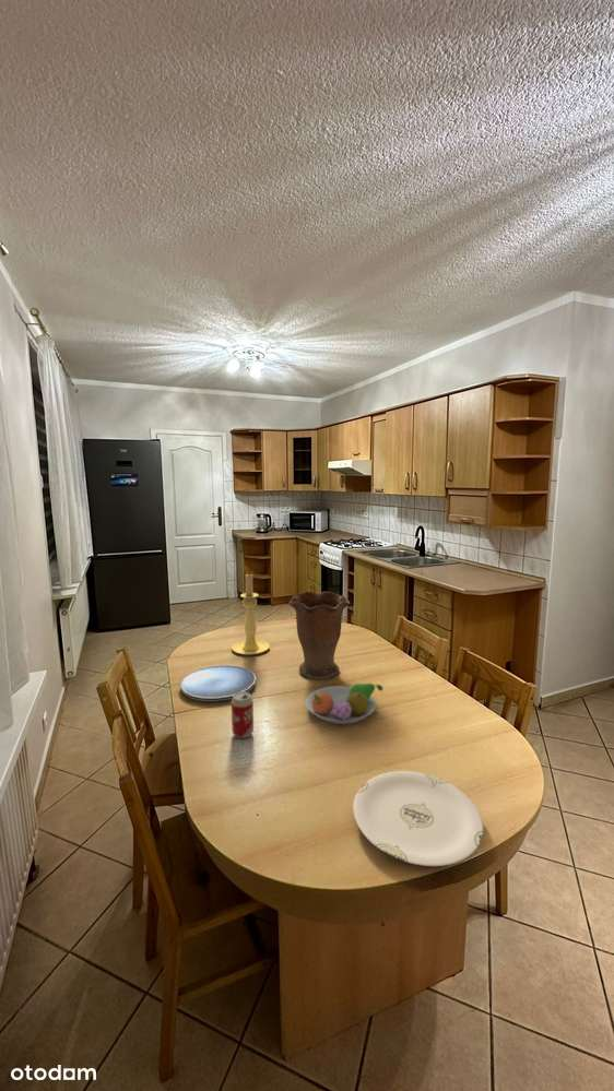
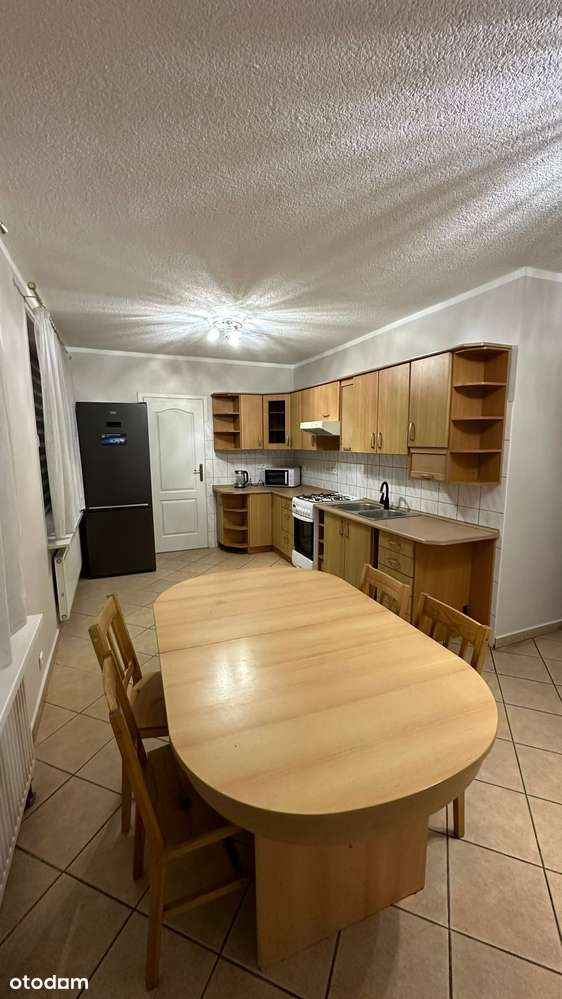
- plate (415, 816)
- beverage can (241, 714)
- plate (219, 683)
- candle holder (249, 610)
- vase (319, 633)
- fruit bowl (343, 696)
